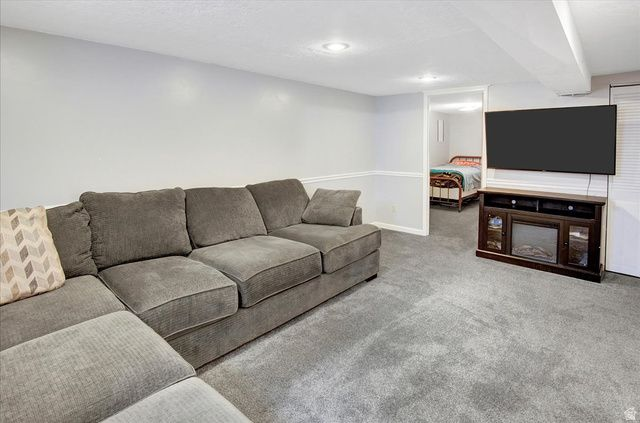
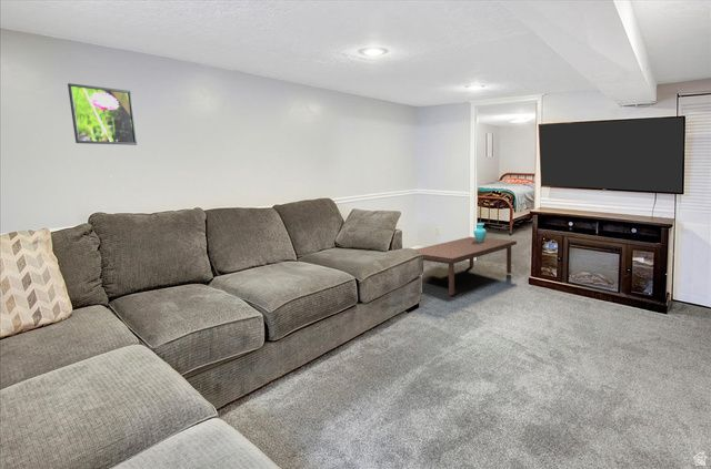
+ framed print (104, 115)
+ coffee table (458, 253)
